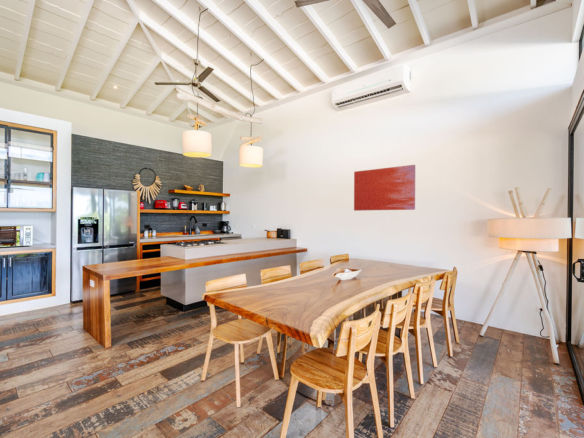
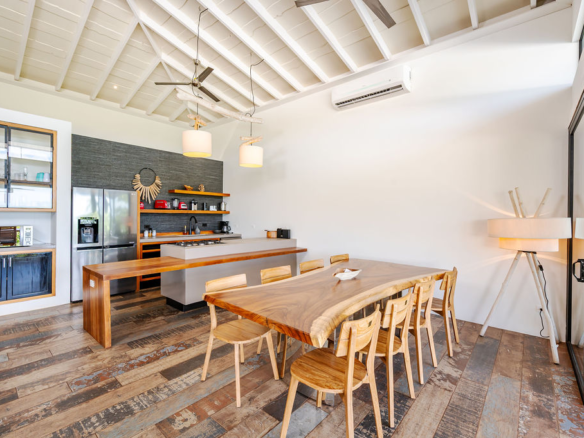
- wall art (382, 189)
